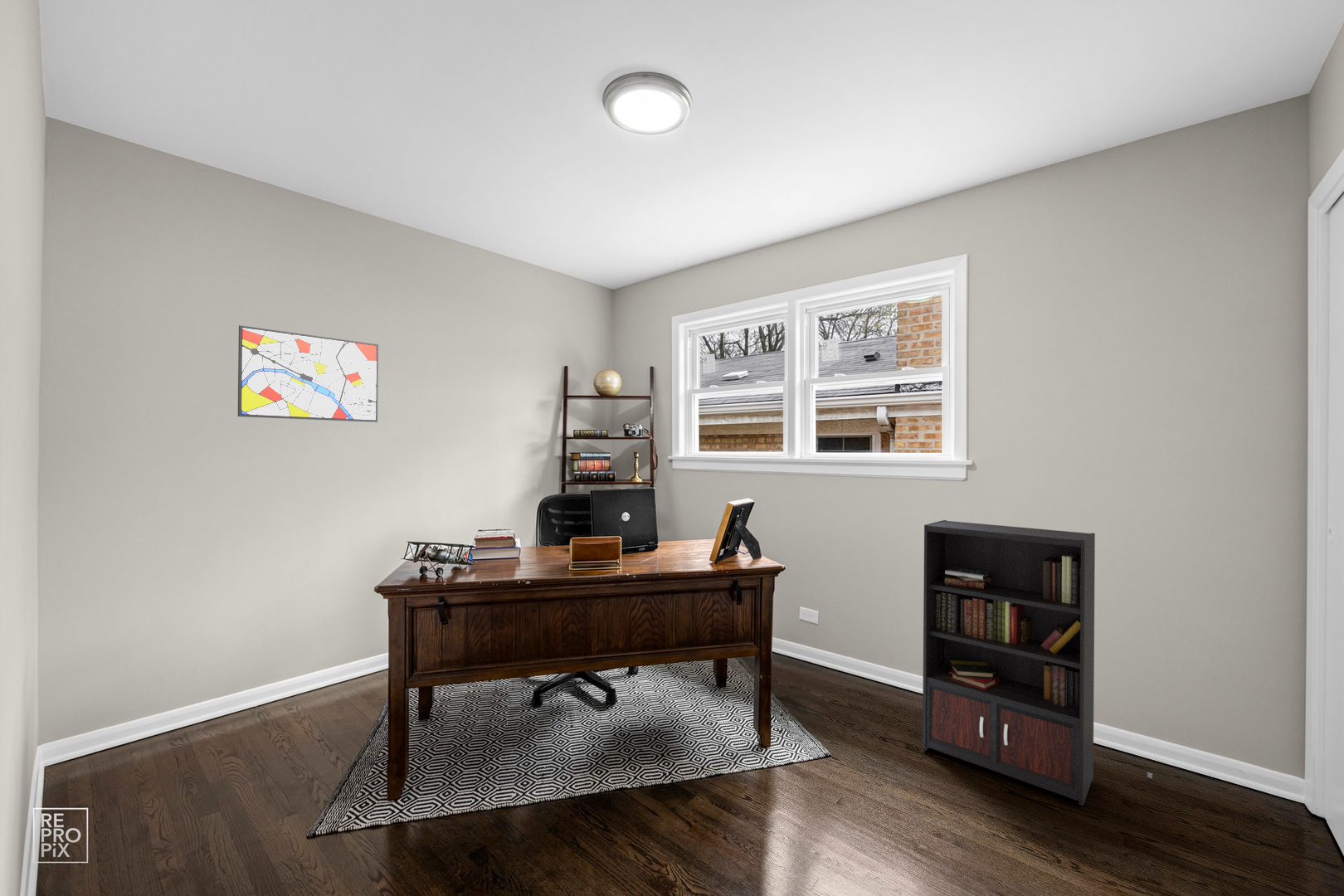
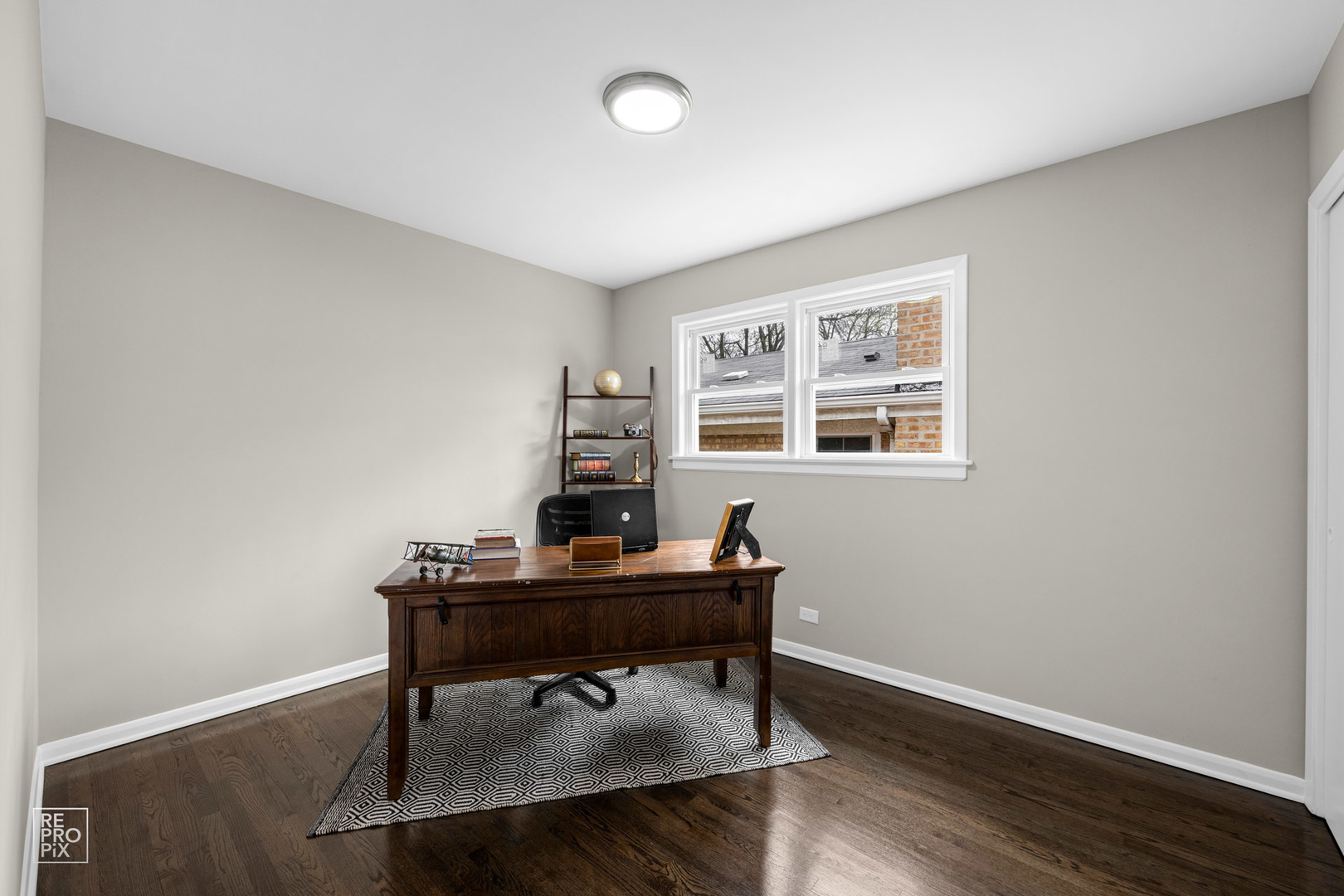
- bookcase (1034, 646)
- wall art (314, 377)
